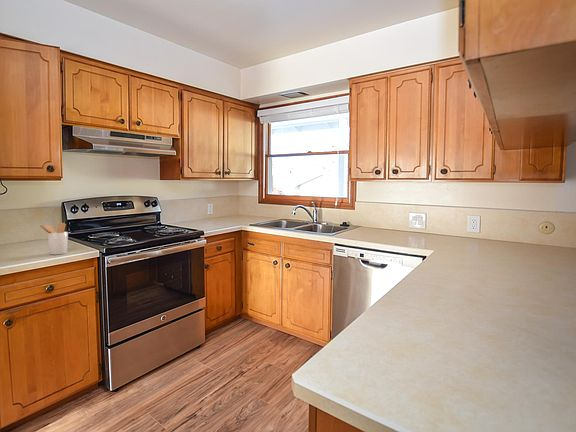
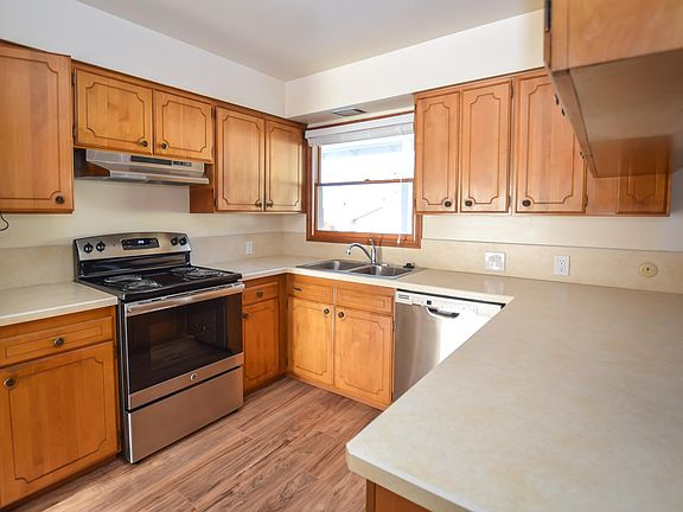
- utensil holder (53, 238)
